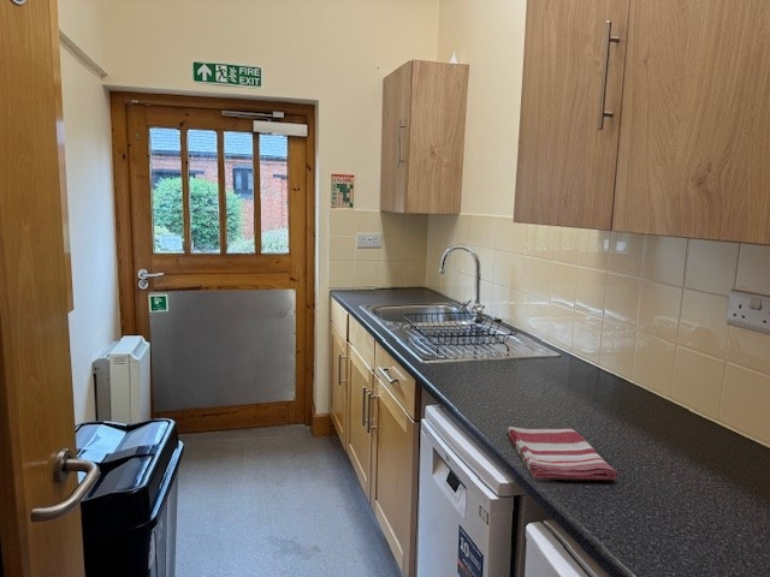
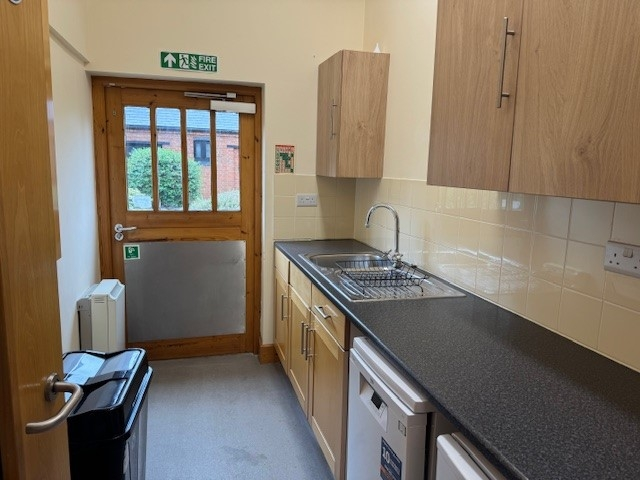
- dish towel (556, 450)
